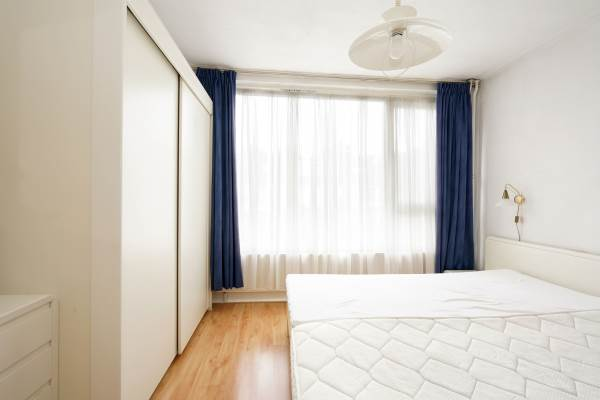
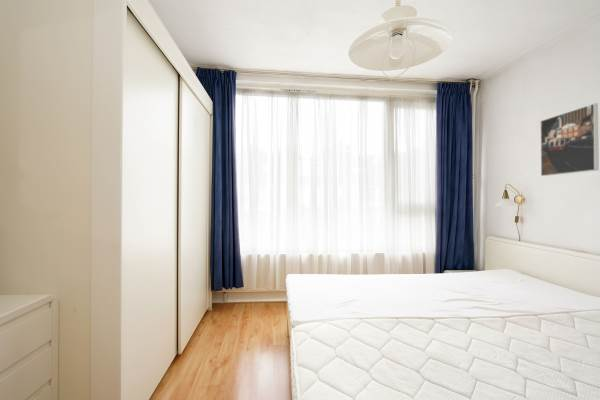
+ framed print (566, 143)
